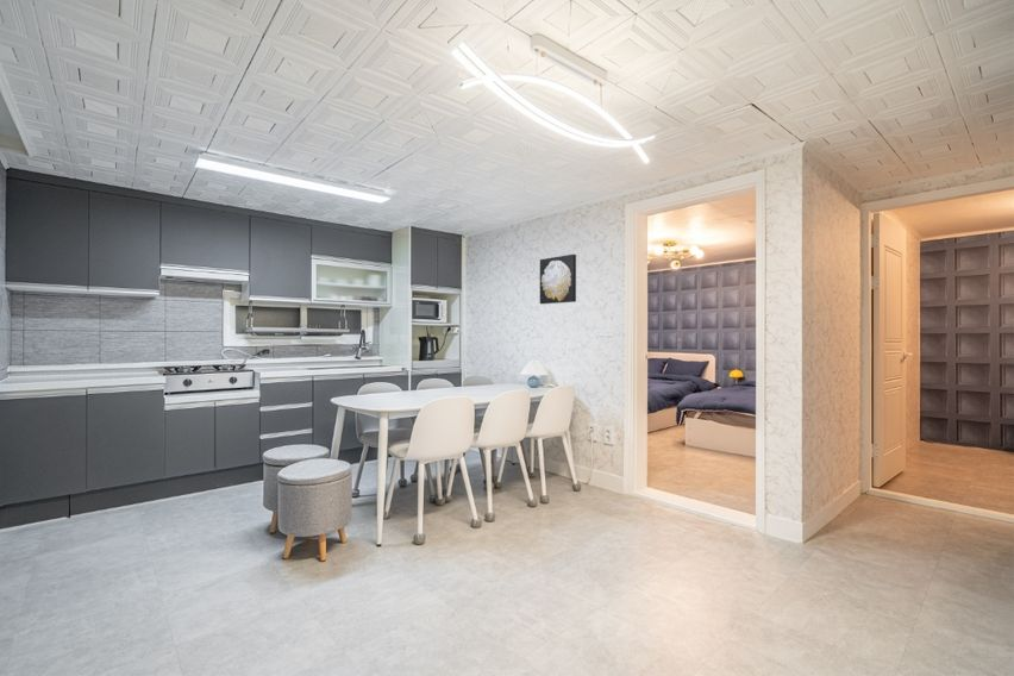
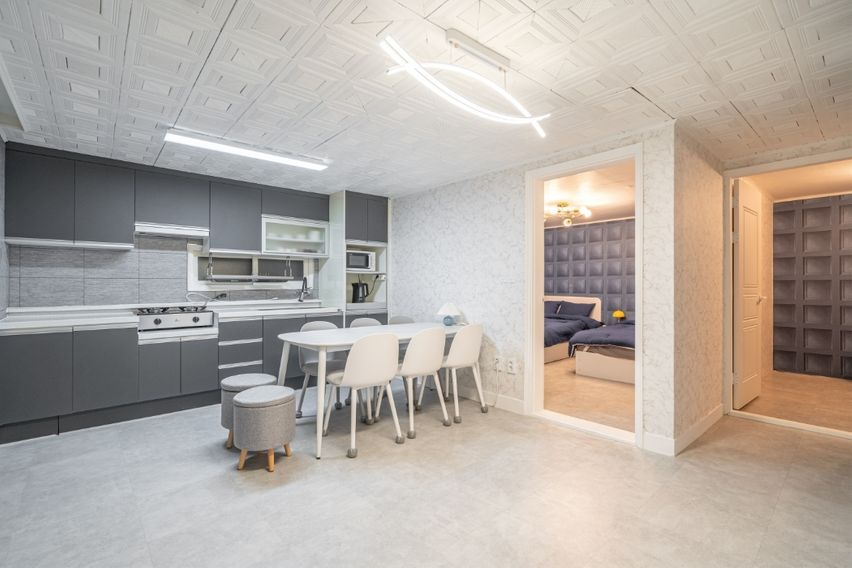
- wall art (557, 280)
